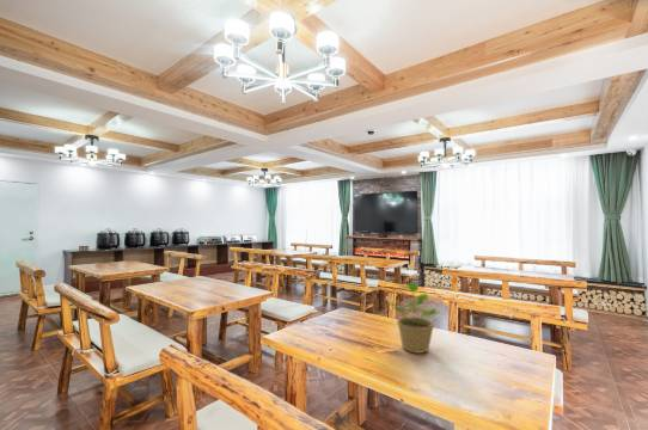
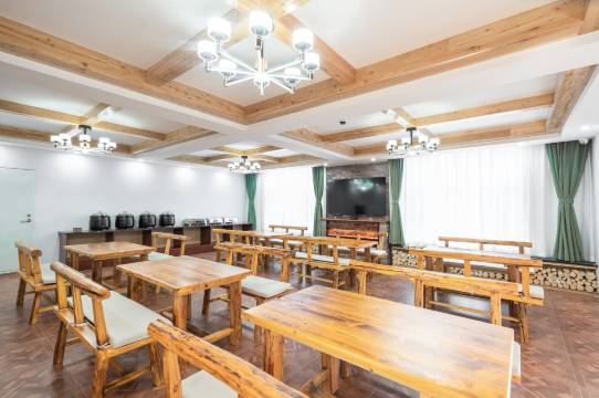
- potted plant (417, 318)
